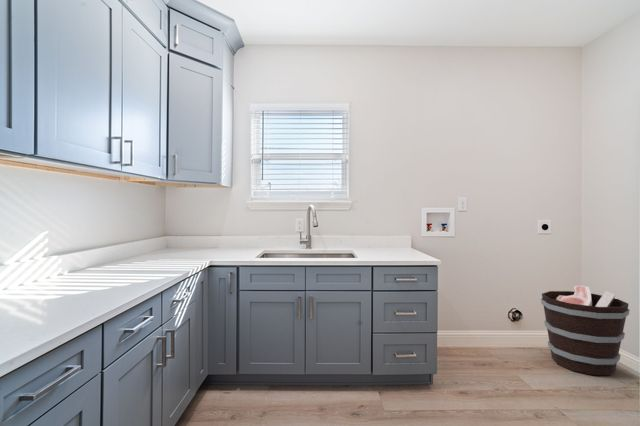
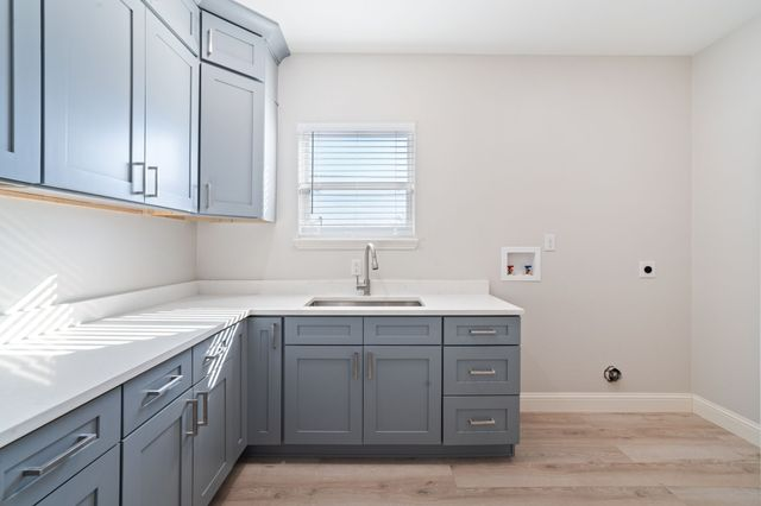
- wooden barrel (582, 327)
